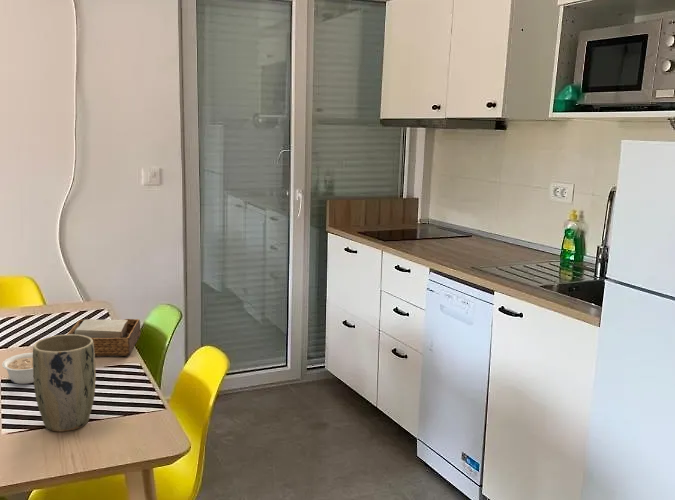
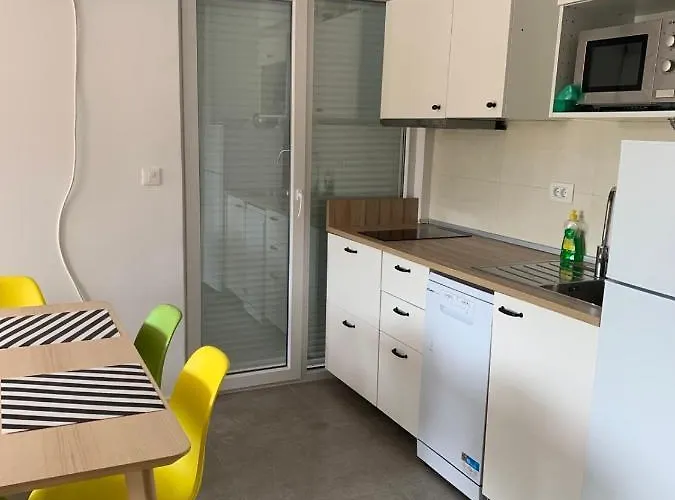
- napkin holder (102, 334)
- plant pot (65, 383)
- legume (27, 366)
